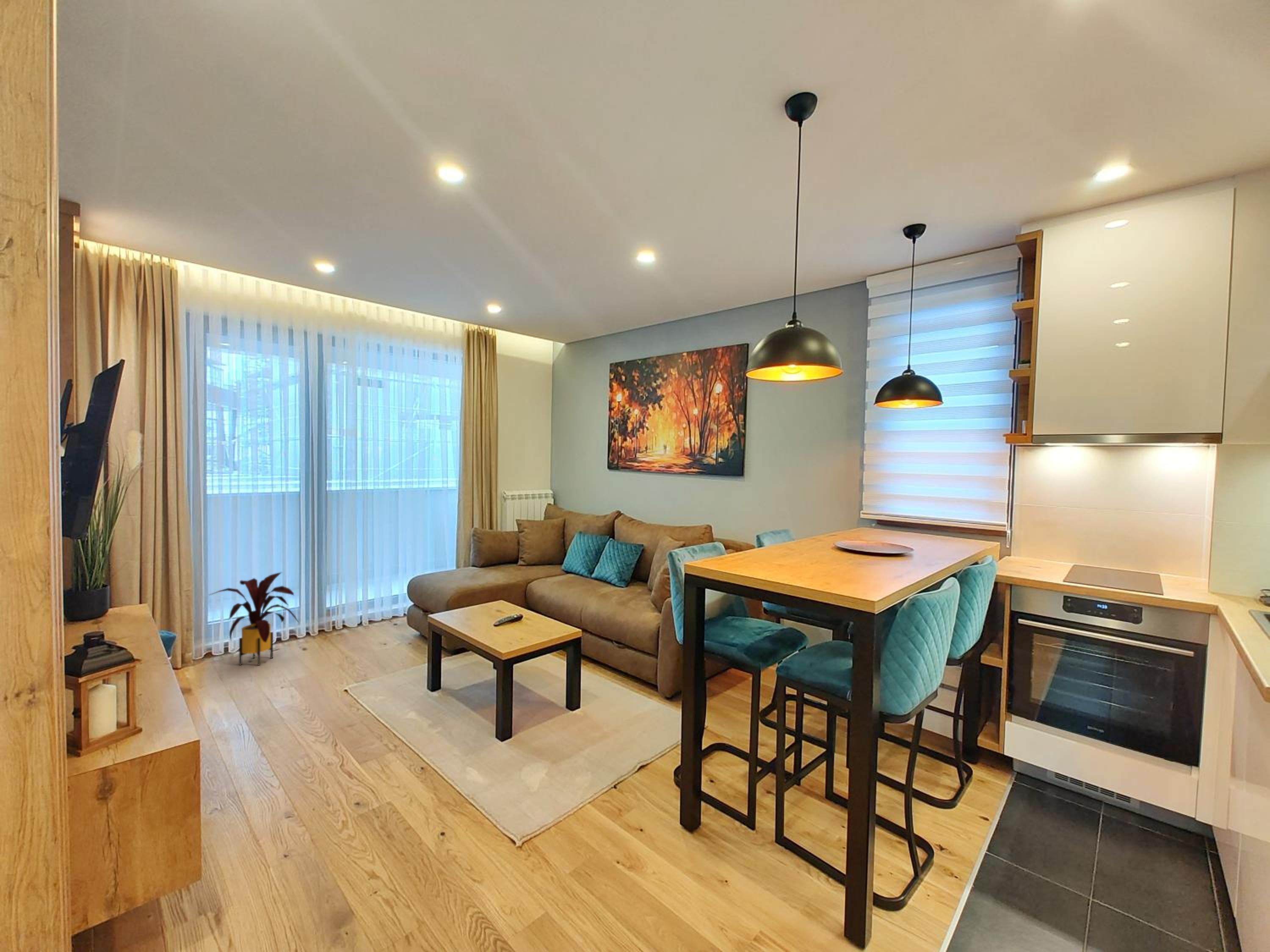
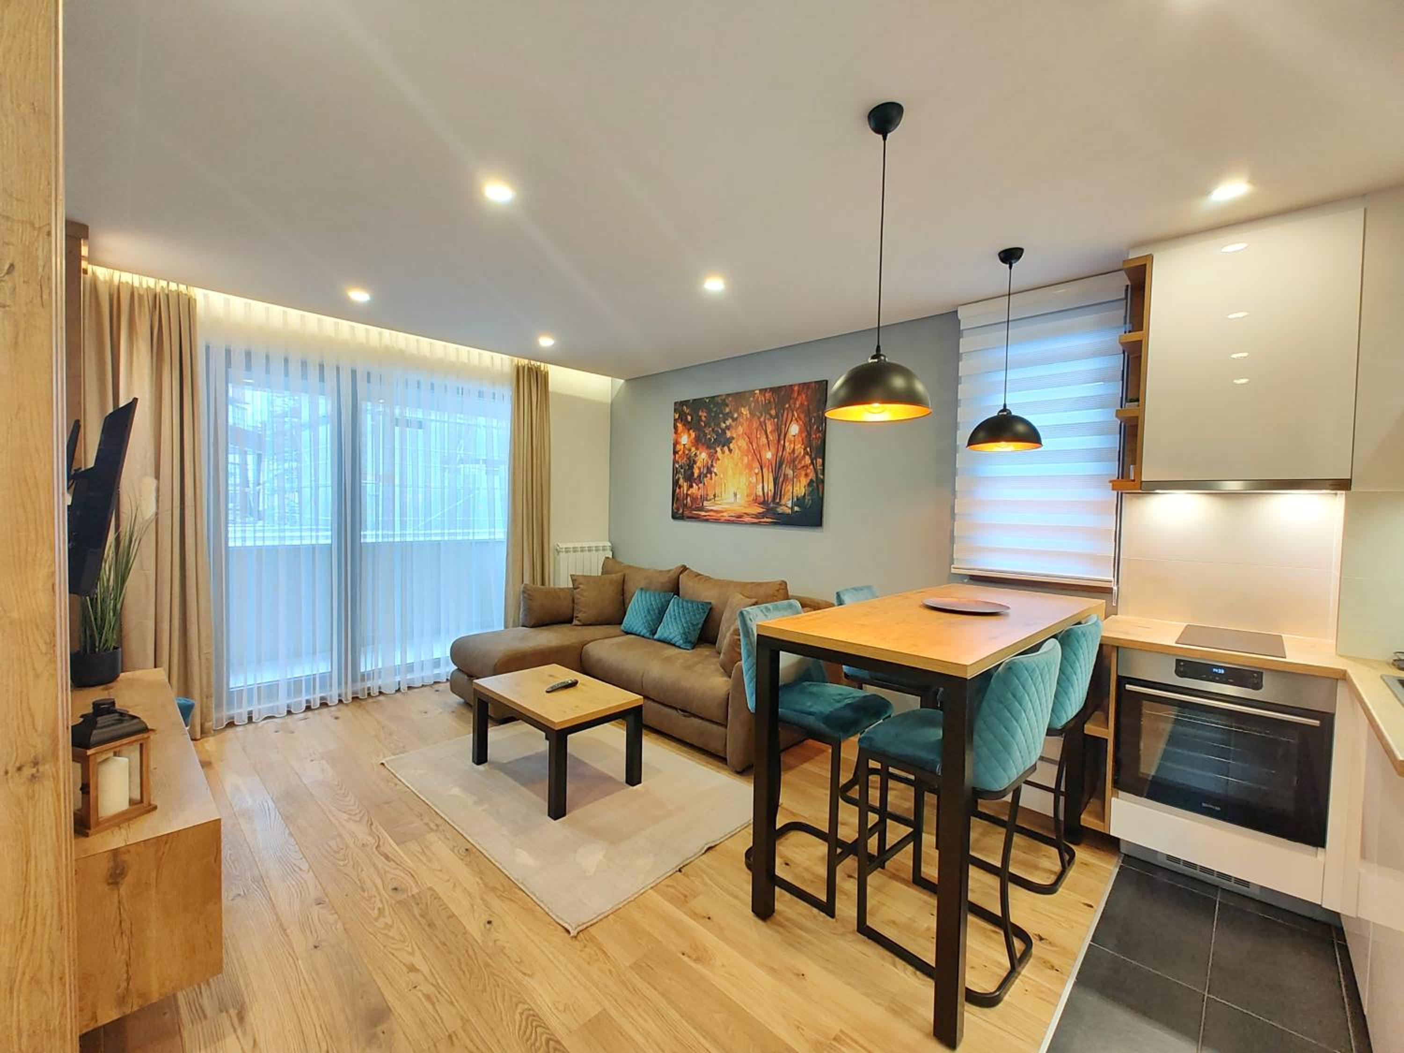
- house plant (254, 619)
